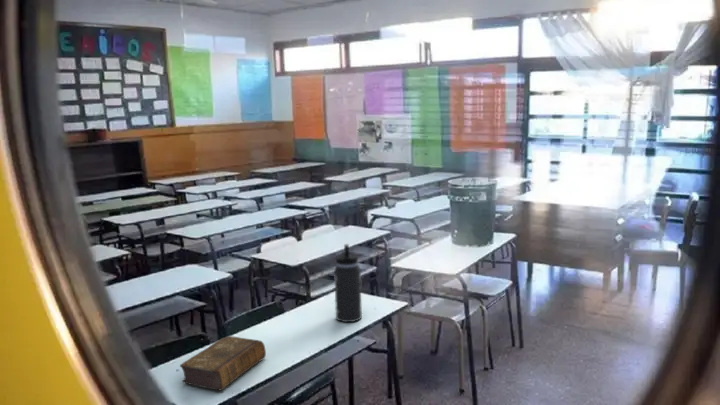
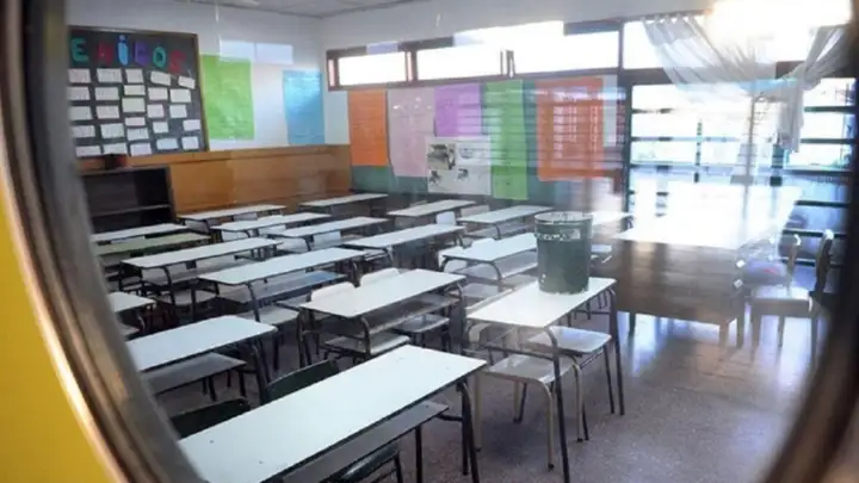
- book (224, 361)
- thermos bottle (347, 280)
